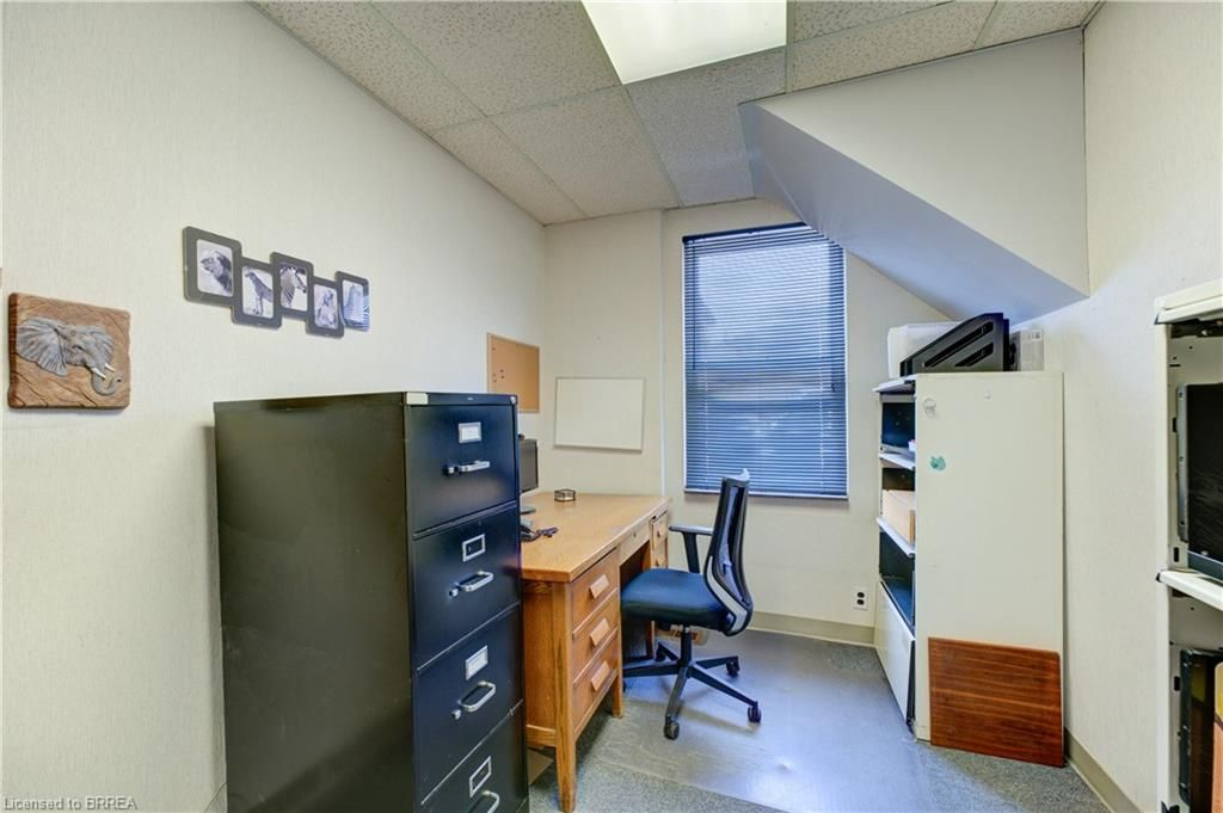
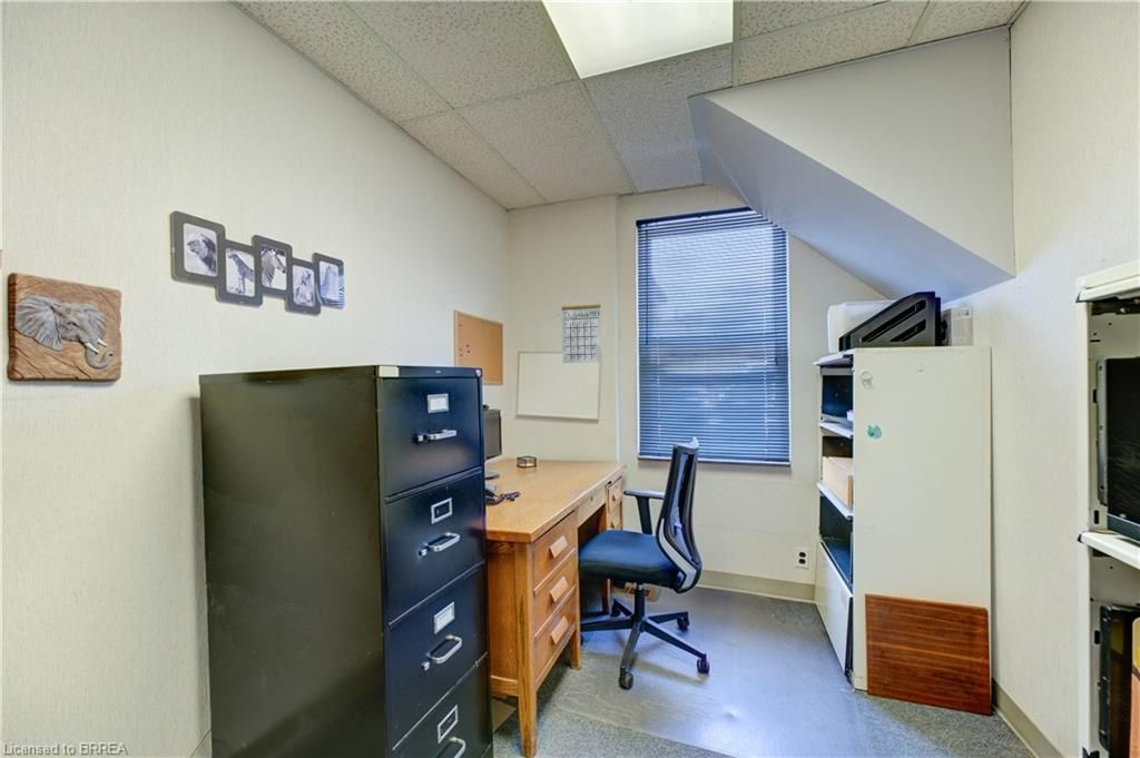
+ calendar (580, 327)
